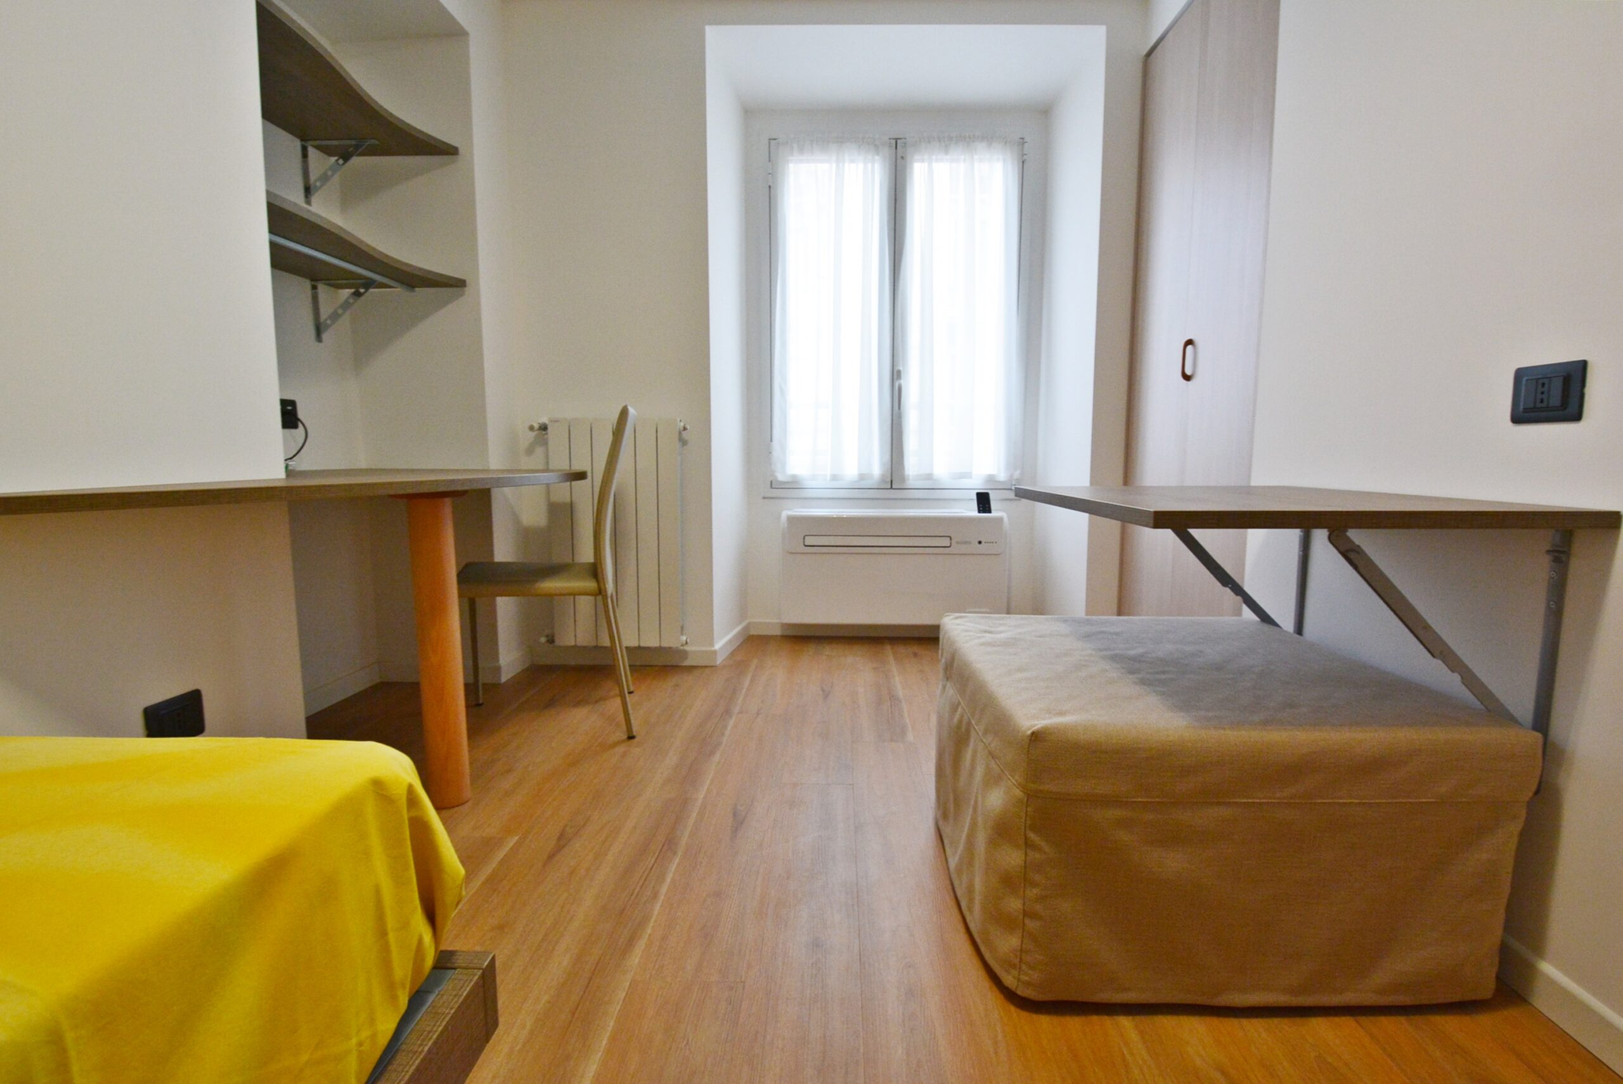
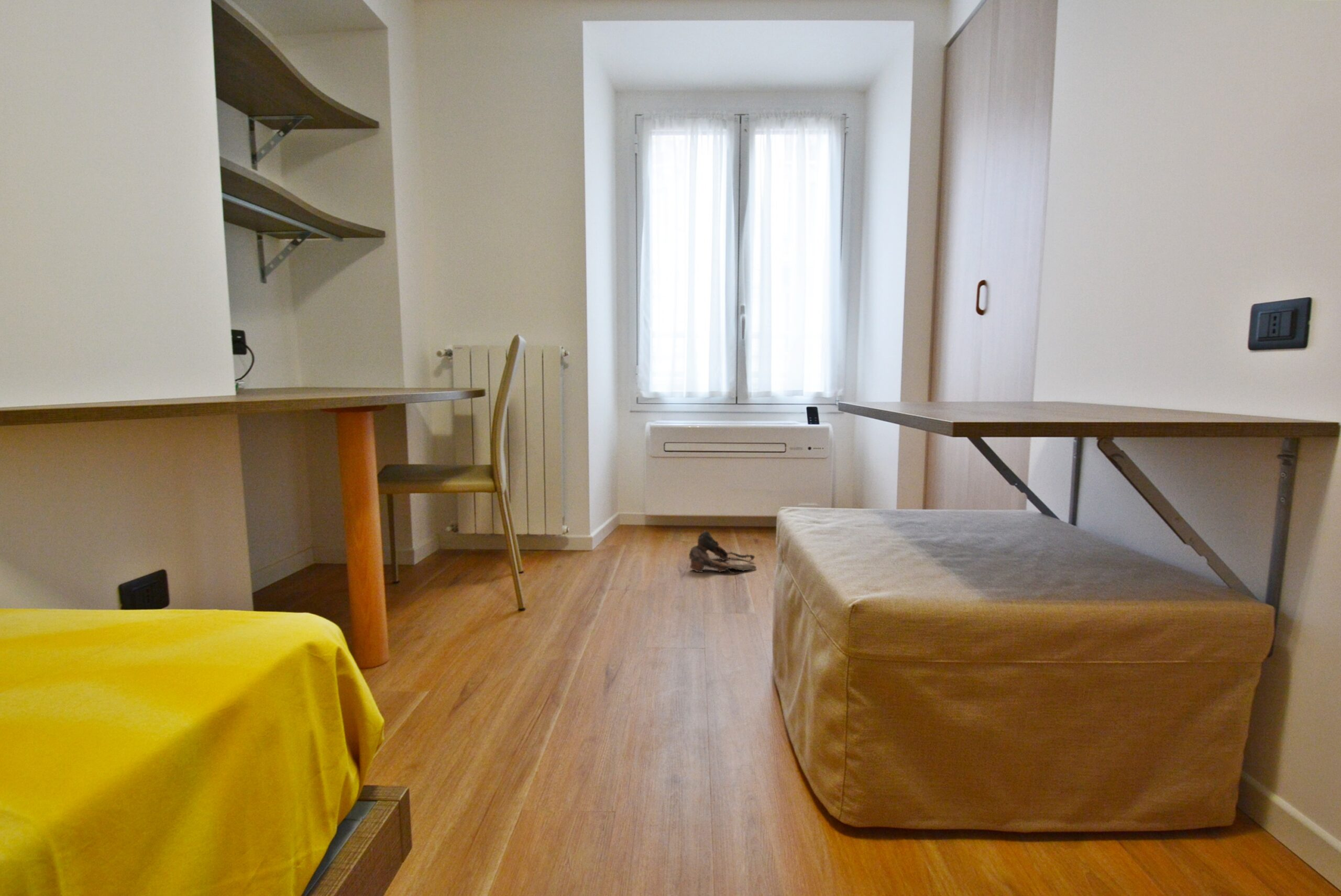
+ shoes (722, 551)
